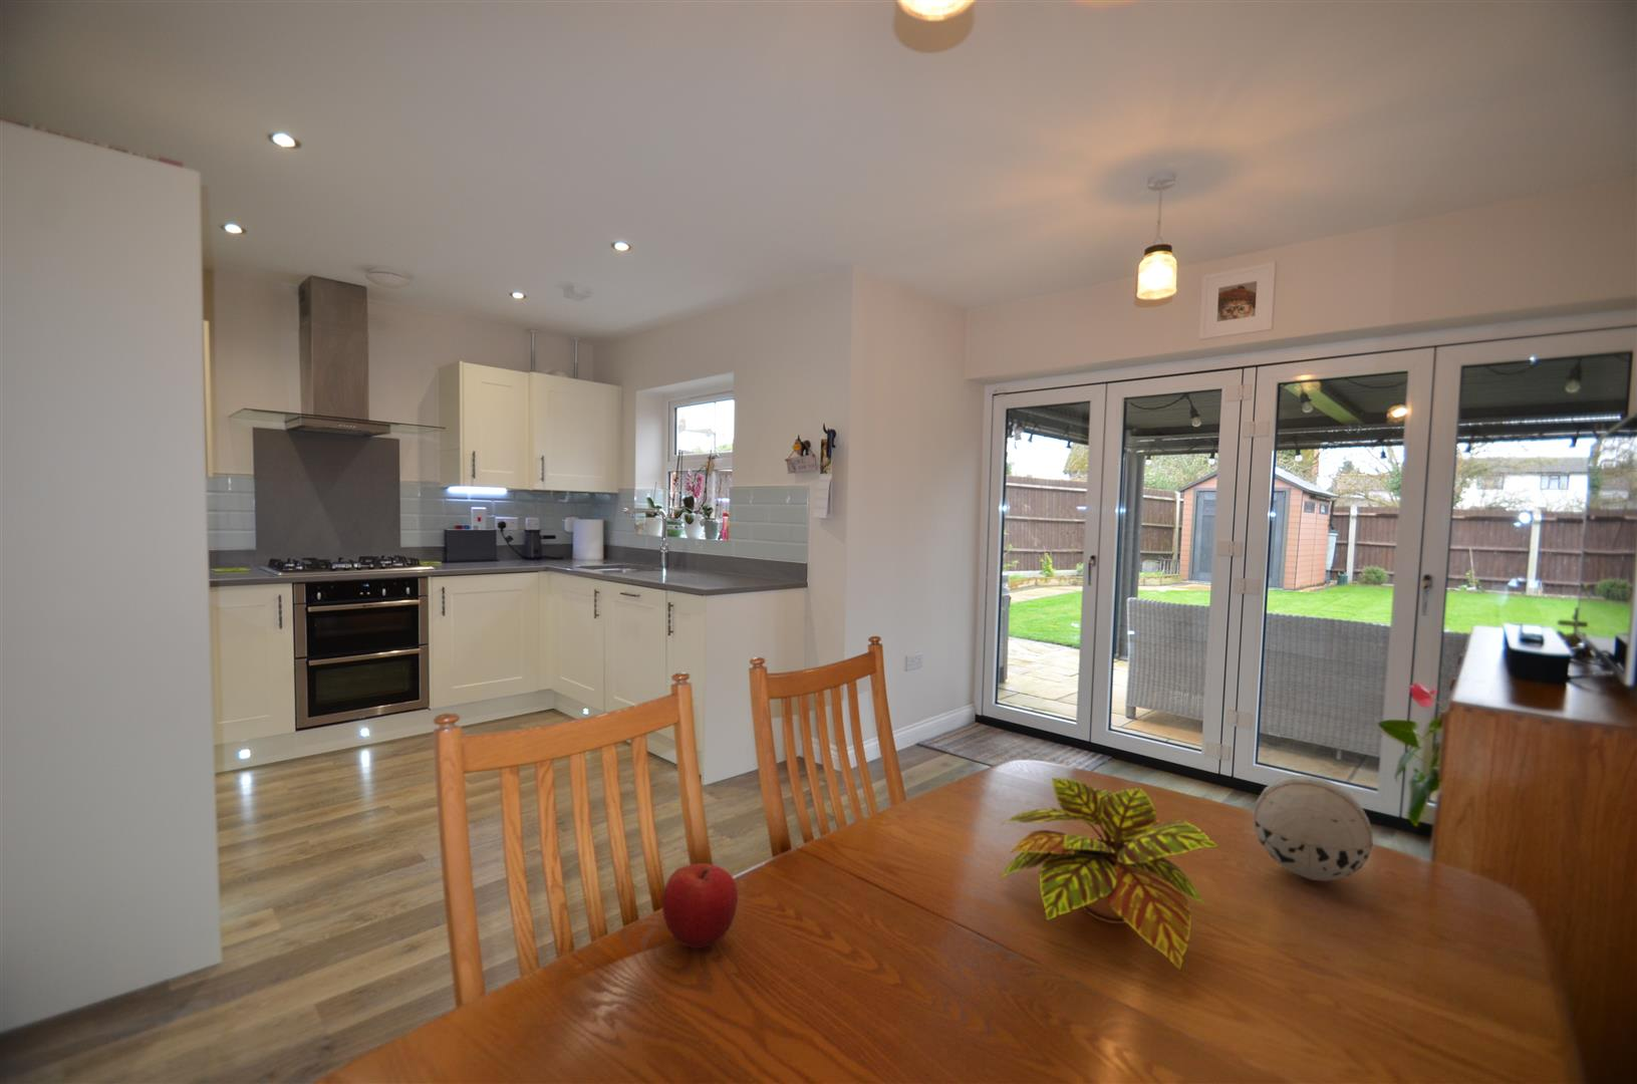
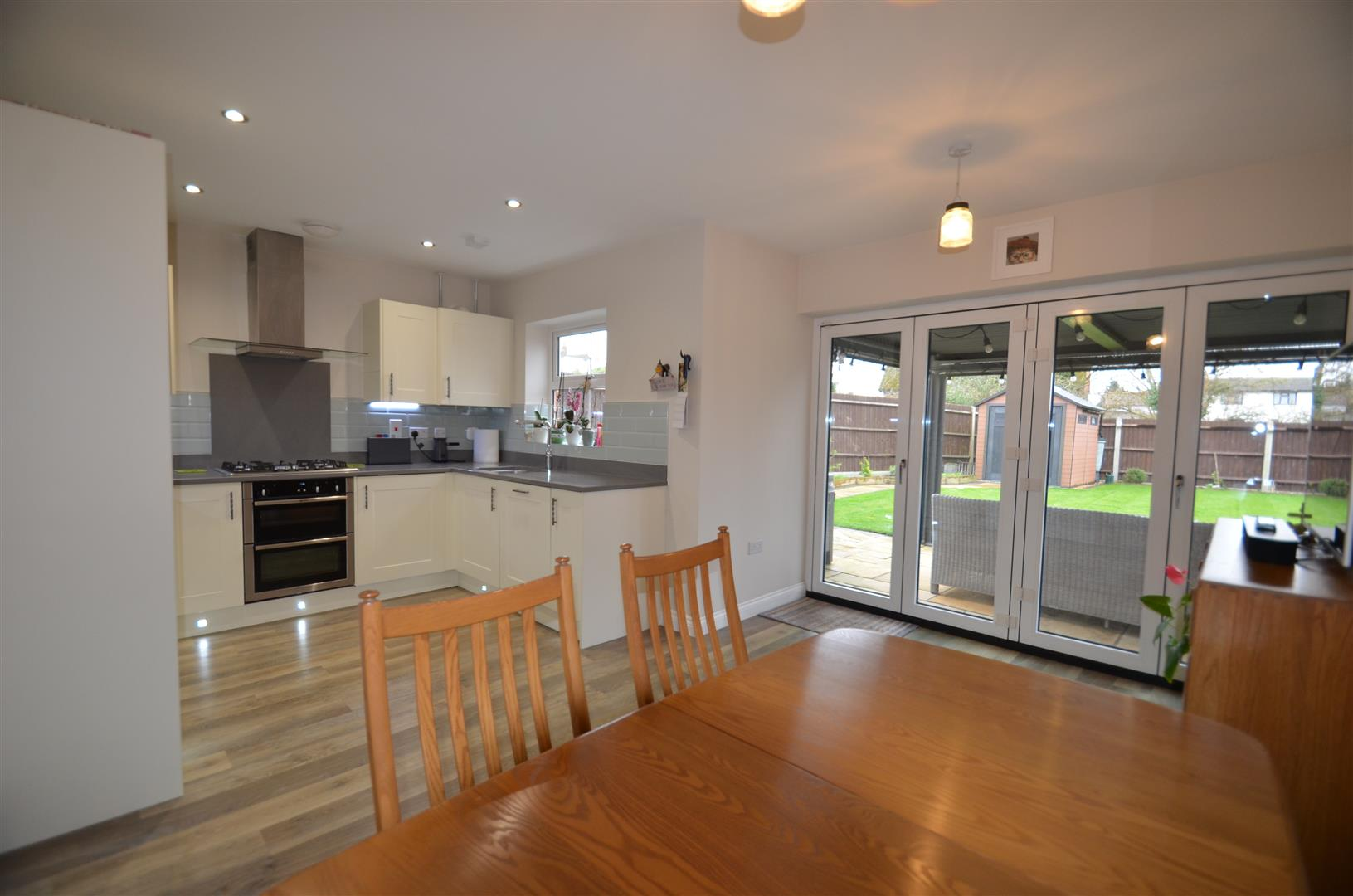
- fruit (699, 901)
- decorative ball (1310, 826)
- plant (1095, 849)
